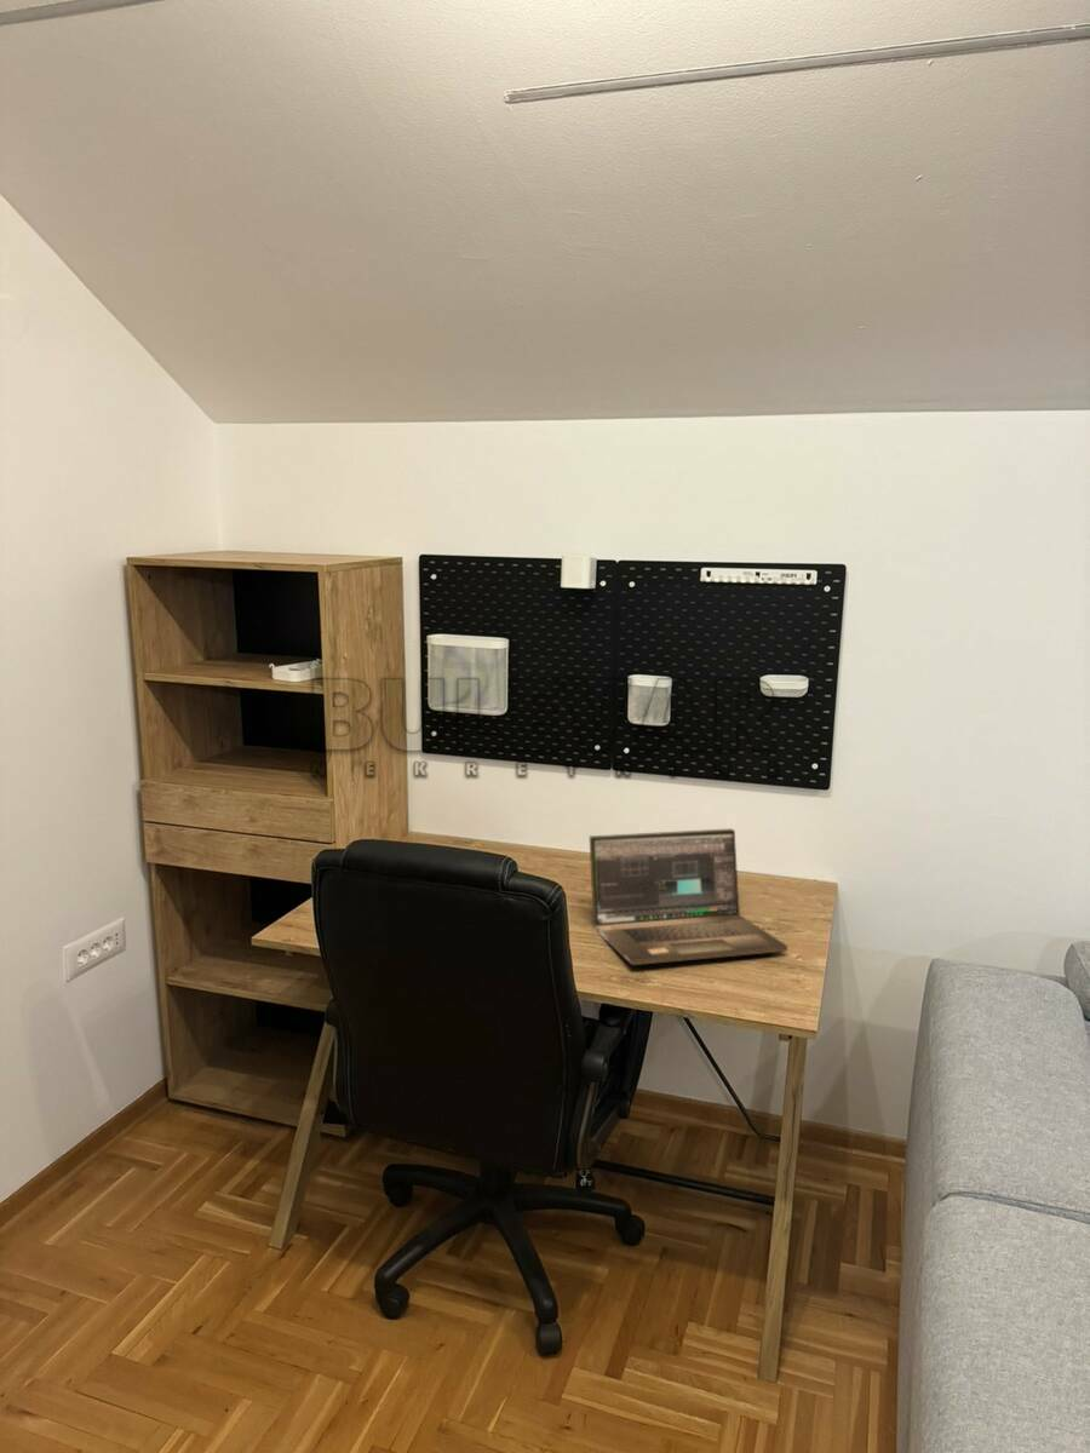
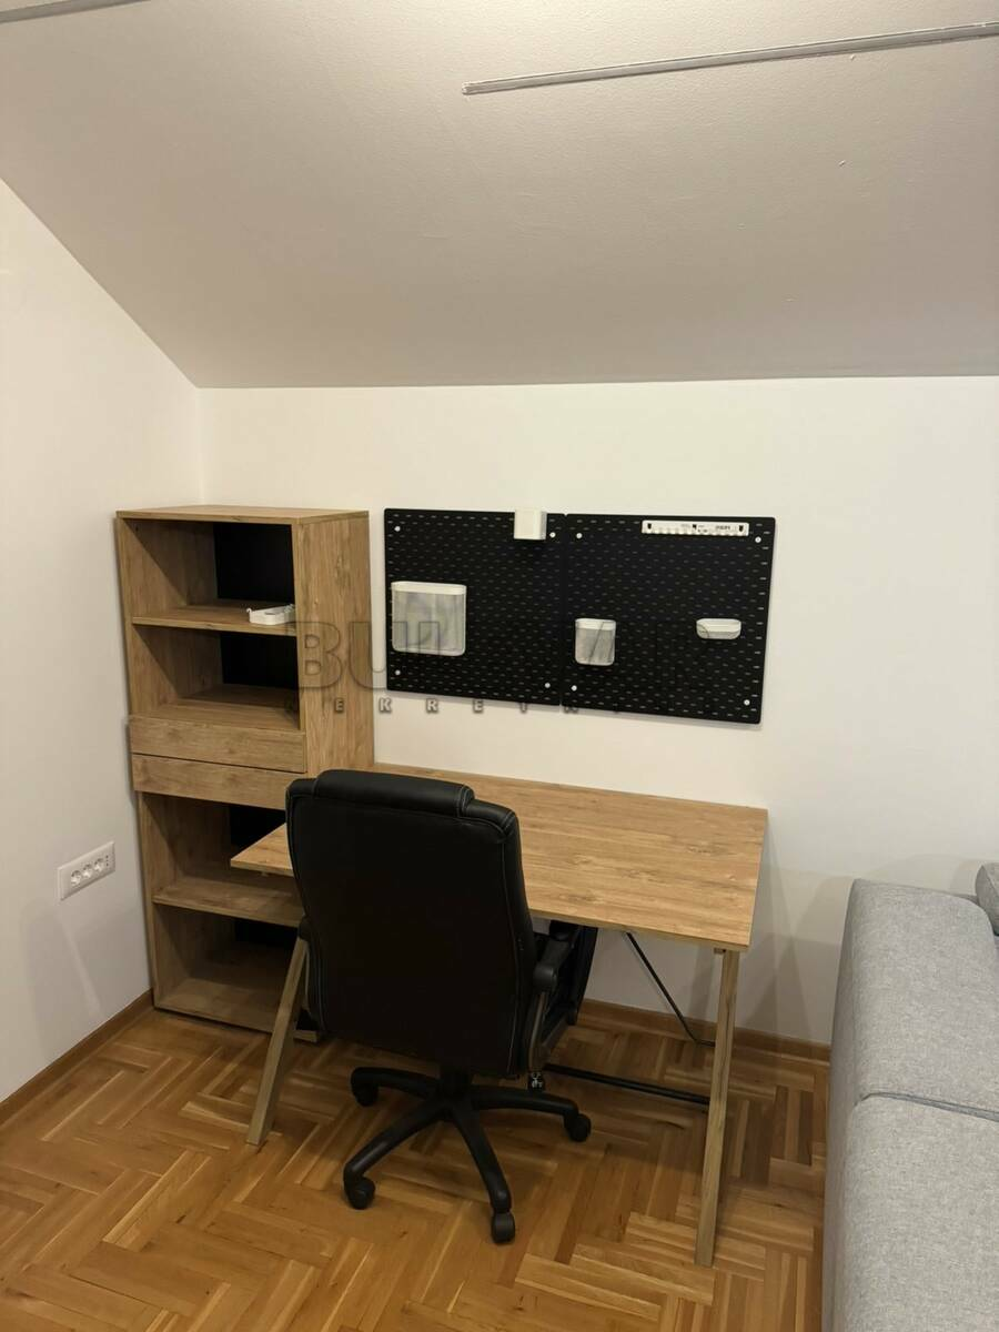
- laptop (684, 891)
